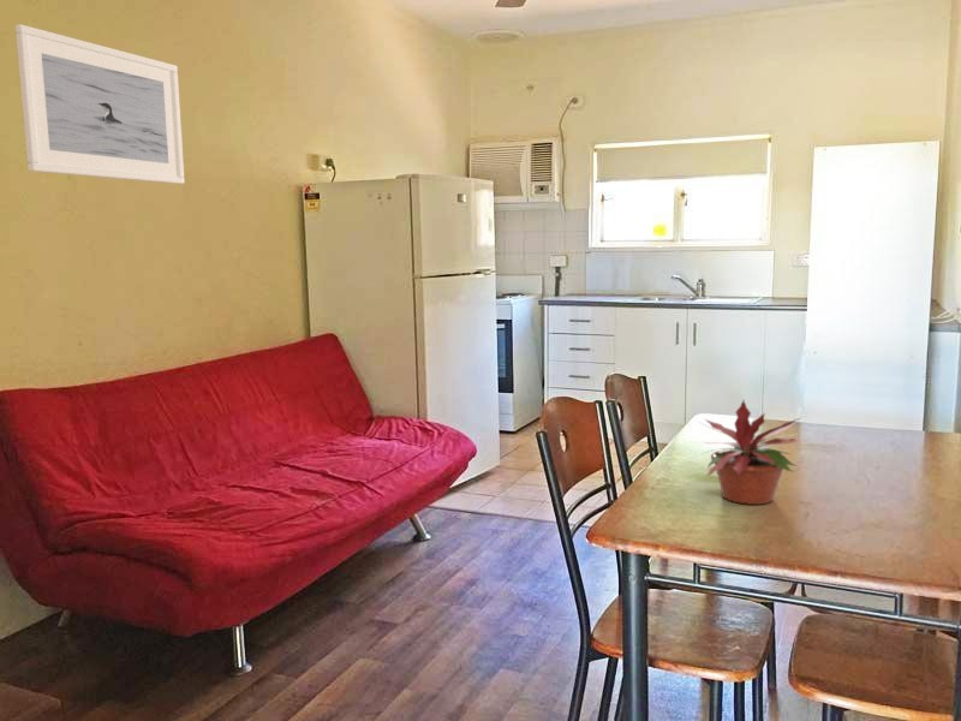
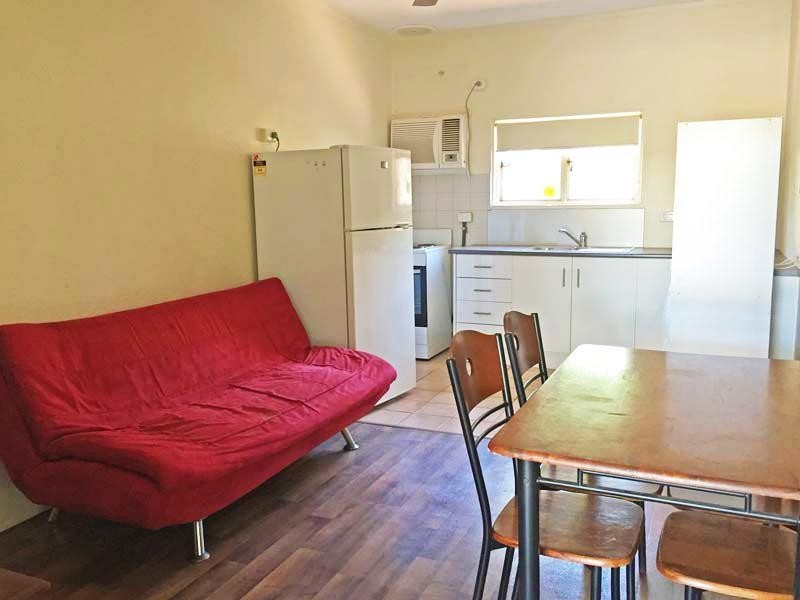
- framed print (109, 113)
- potted plant (750, 446)
